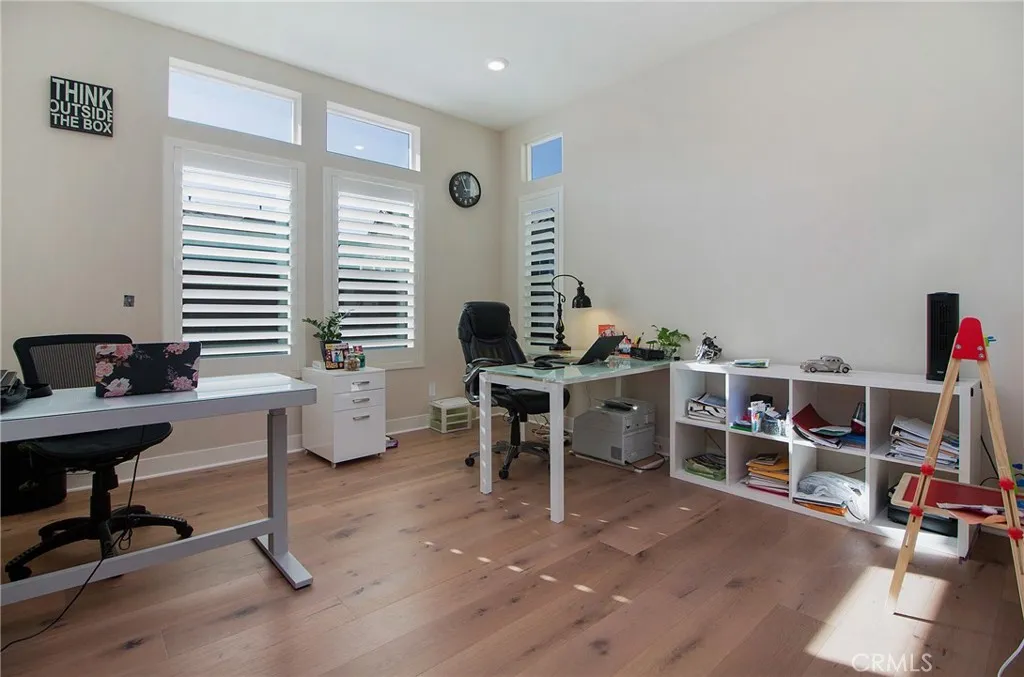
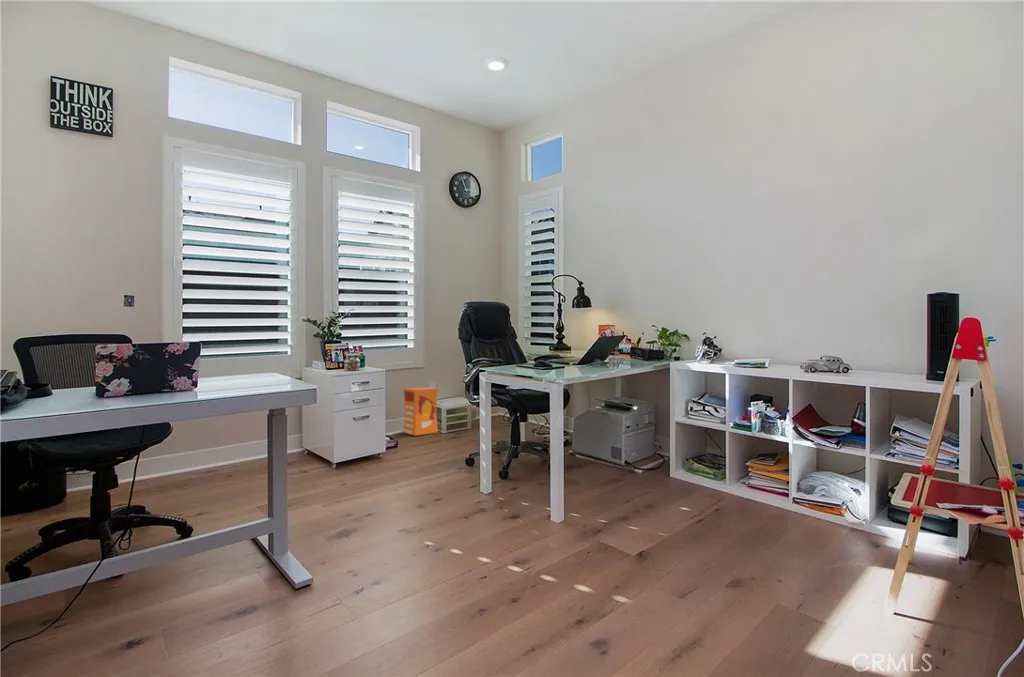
+ carton (420, 410)
